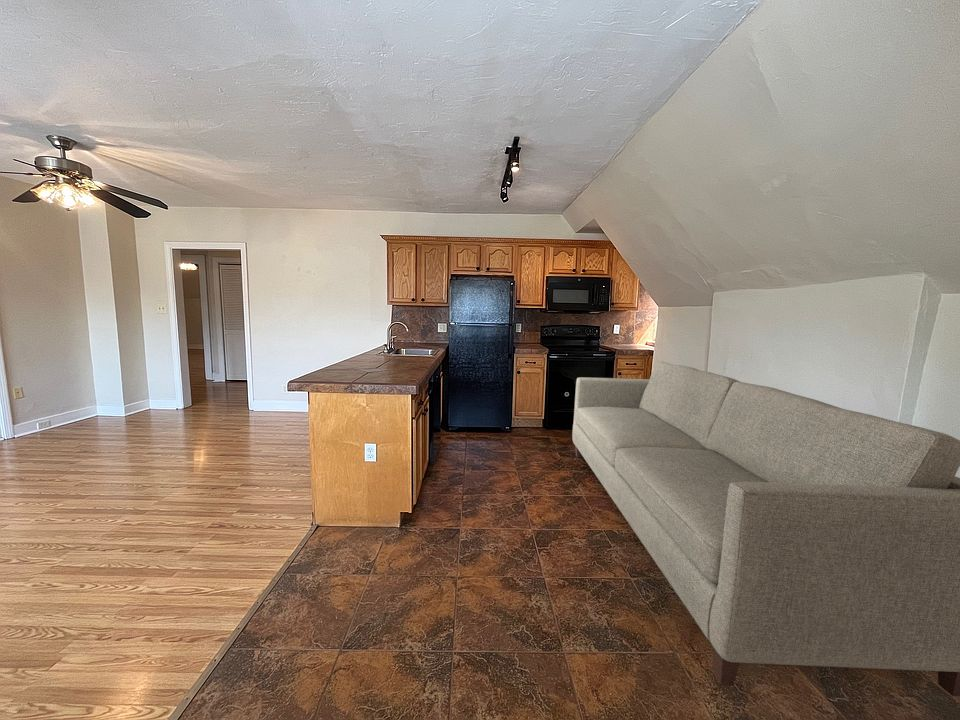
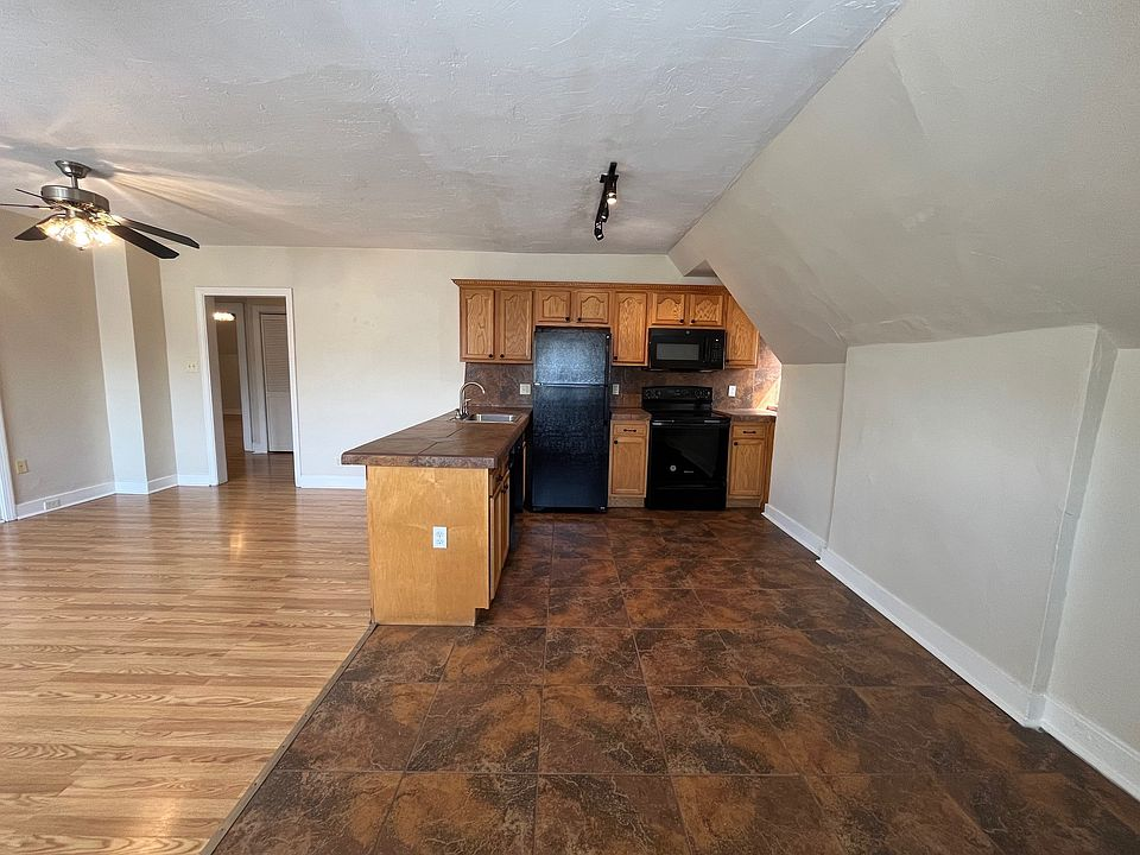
- sofa (687, 450)
